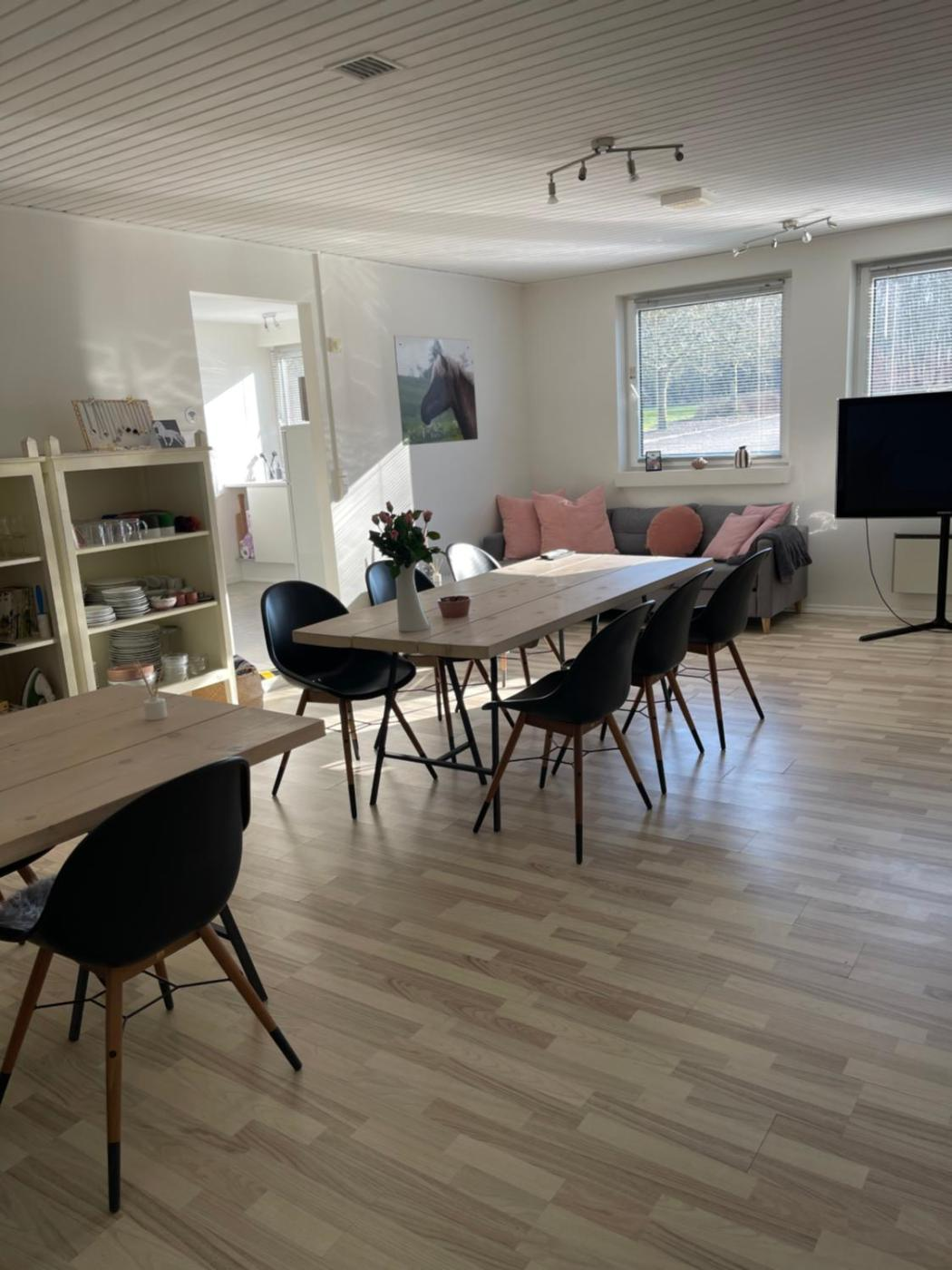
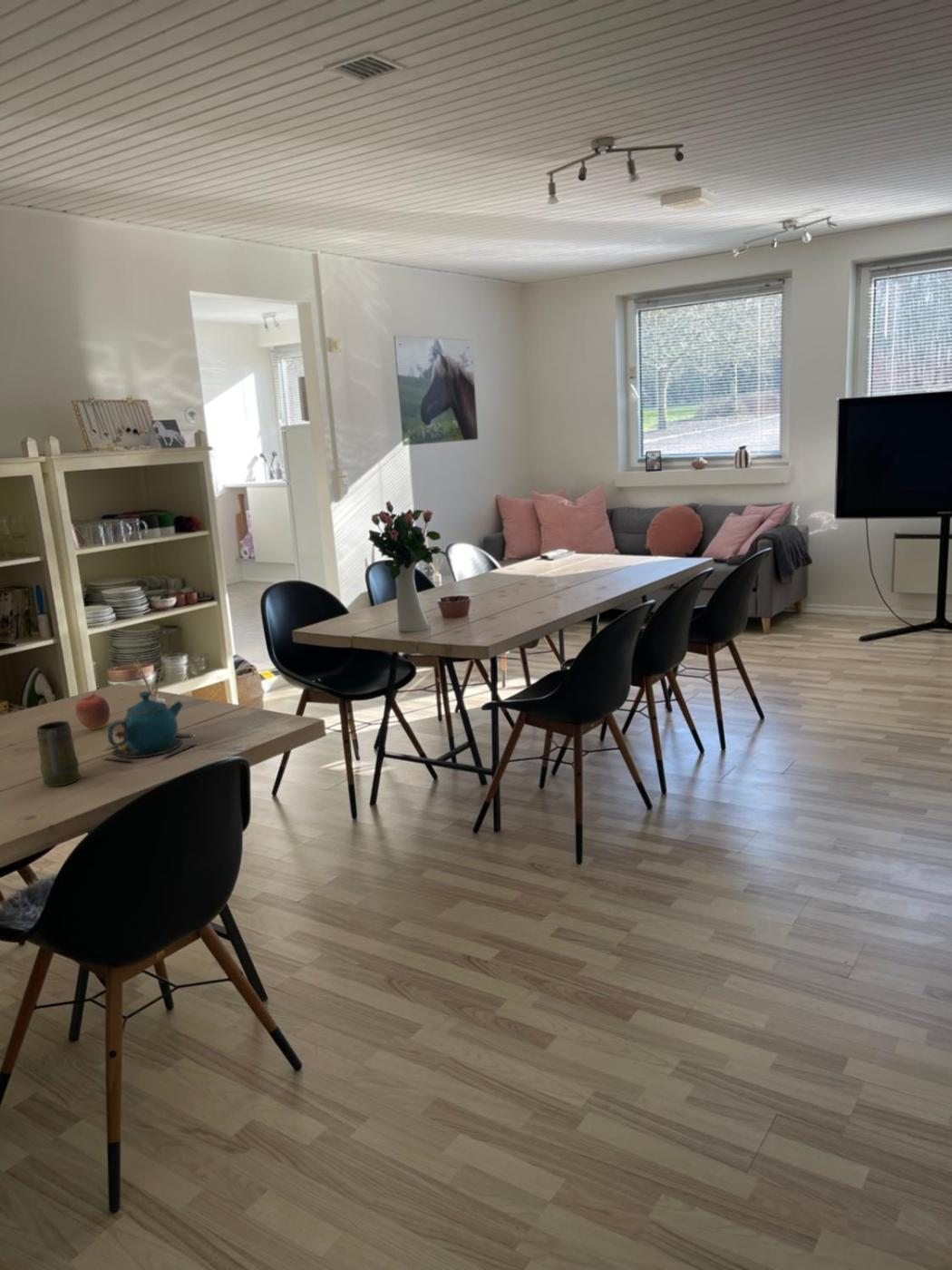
+ mug (56, 755)
+ teapot (144, 720)
+ apple (92, 710)
